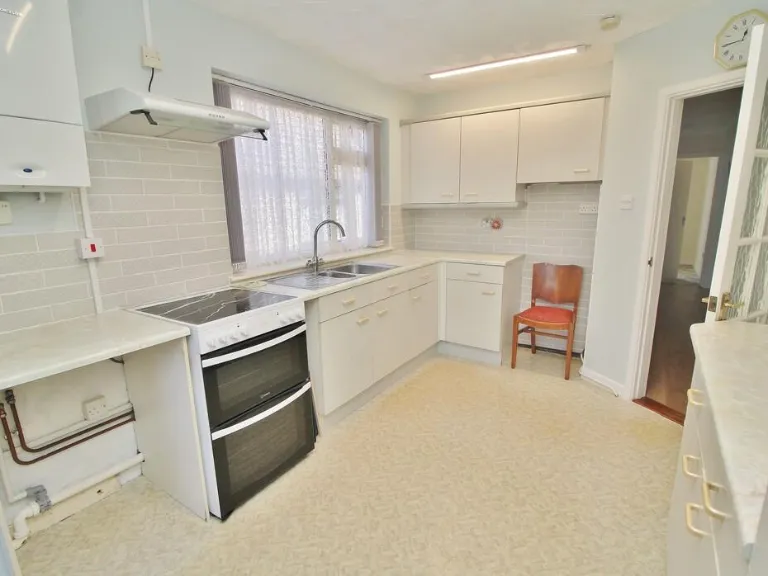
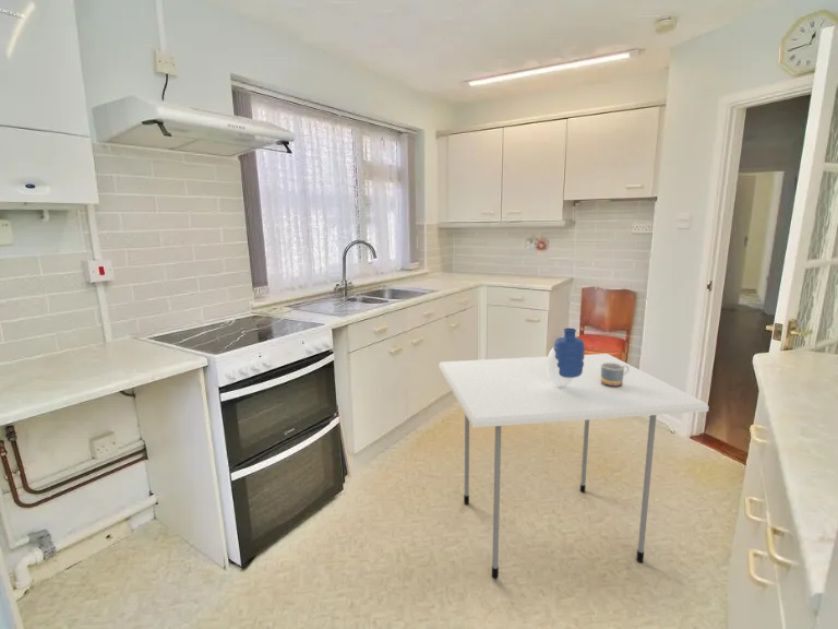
+ dining table (582, 463)
+ vase (564, 357)
+ mug (615, 373)
